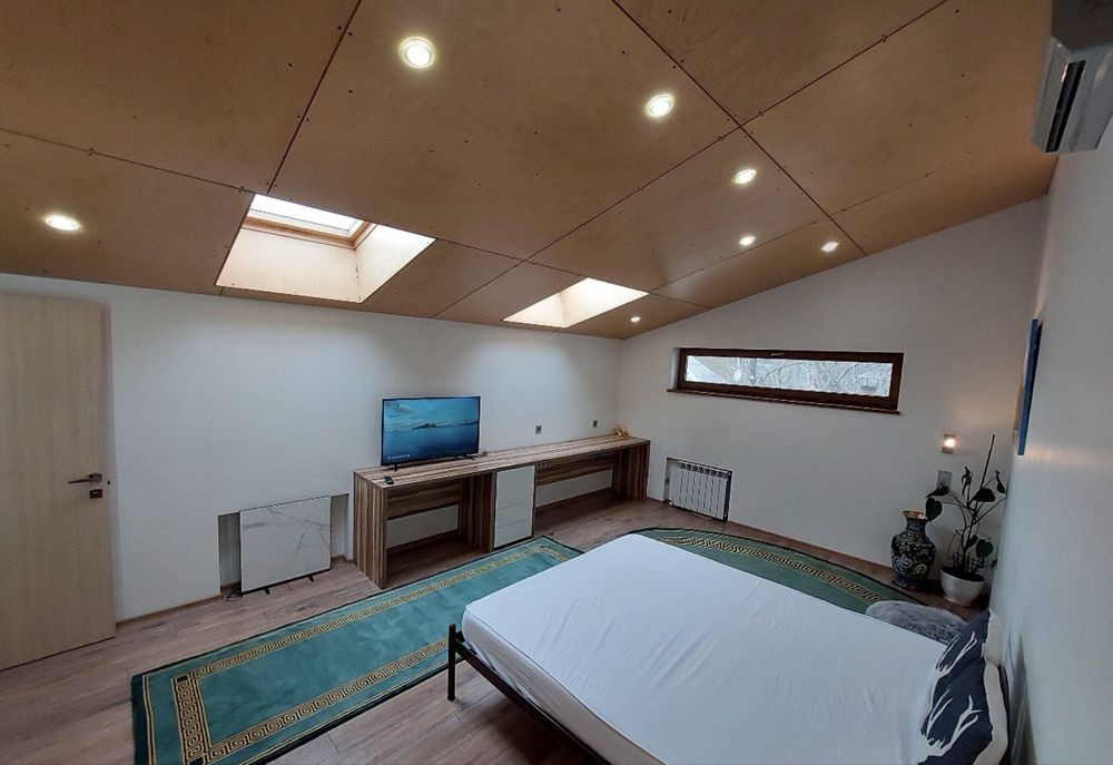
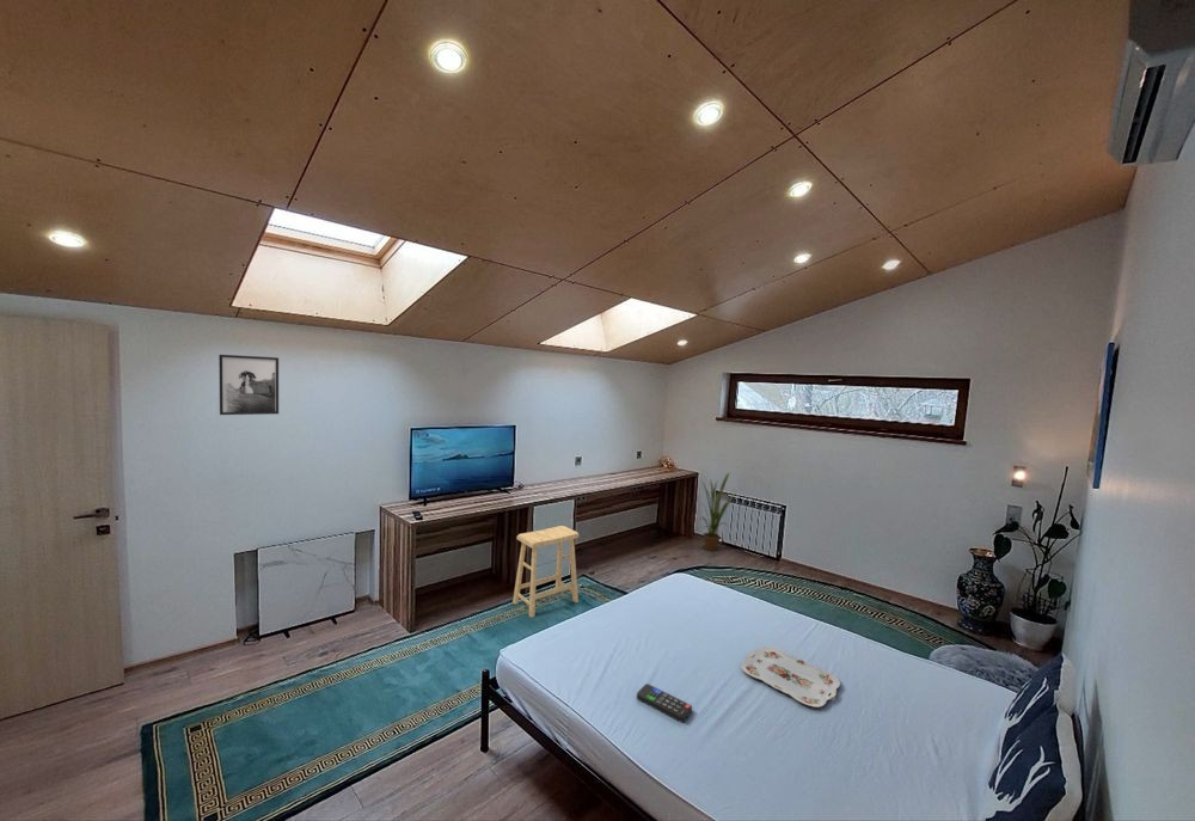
+ stool (550, 576)
+ remote control (663, 701)
+ serving tray (789, 674)
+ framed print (250, 385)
+ house plant (712, 510)
